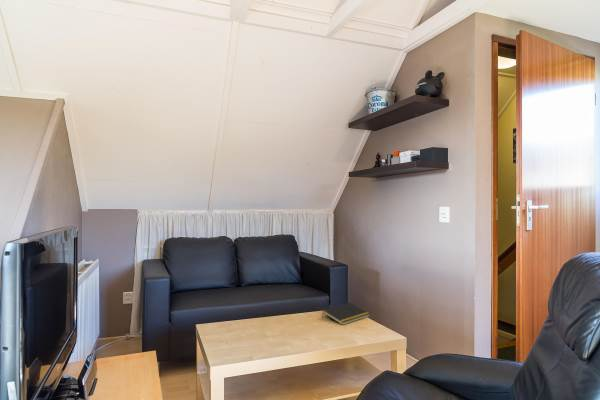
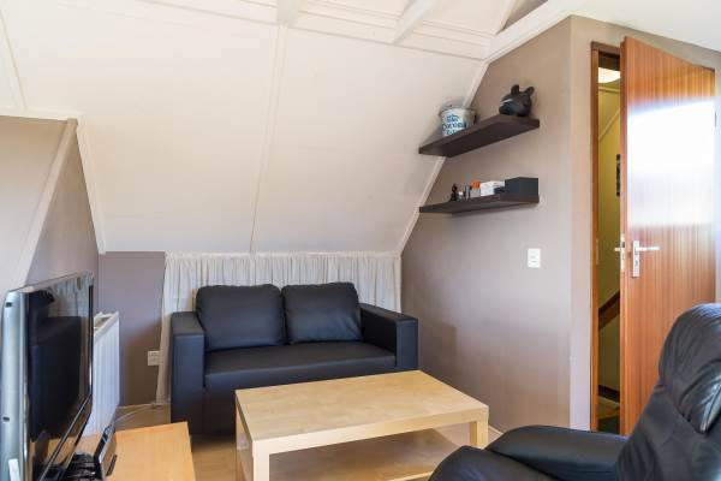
- notepad (346, 313)
